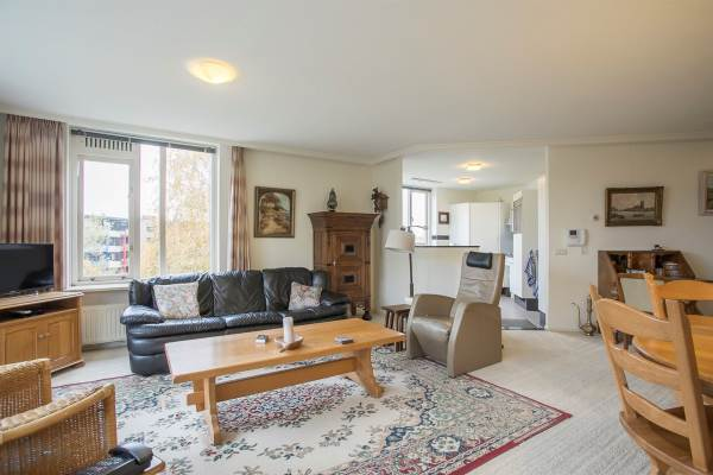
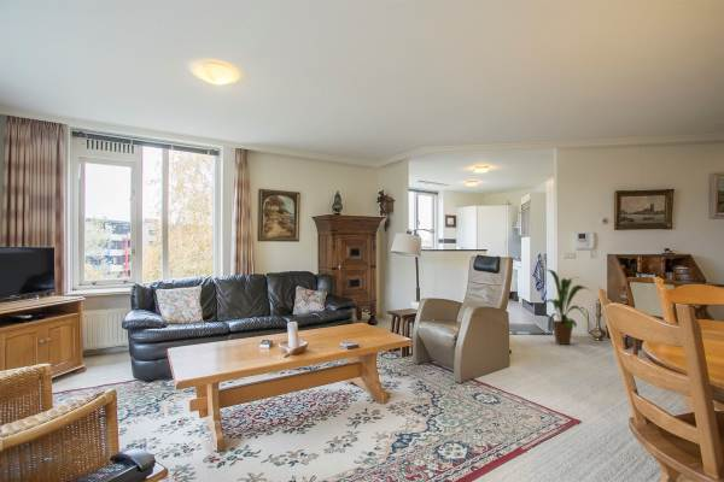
+ house plant (567, 306)
